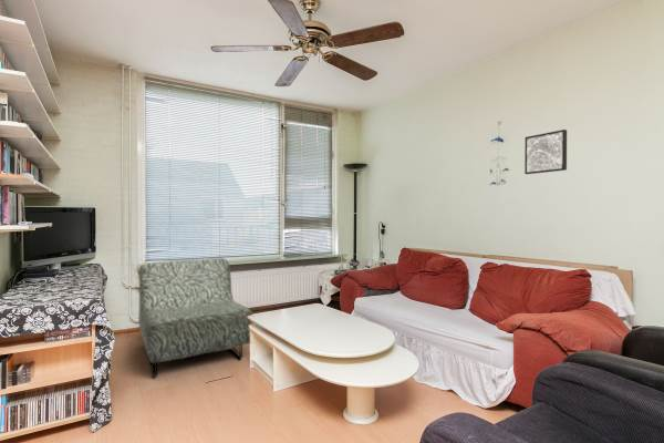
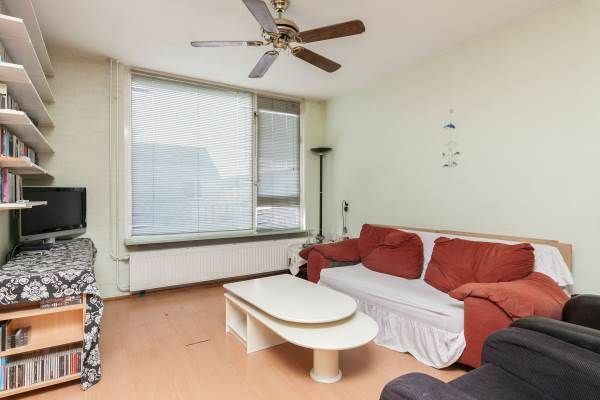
- wall art (544, 153)
- armchair (193, 308)
